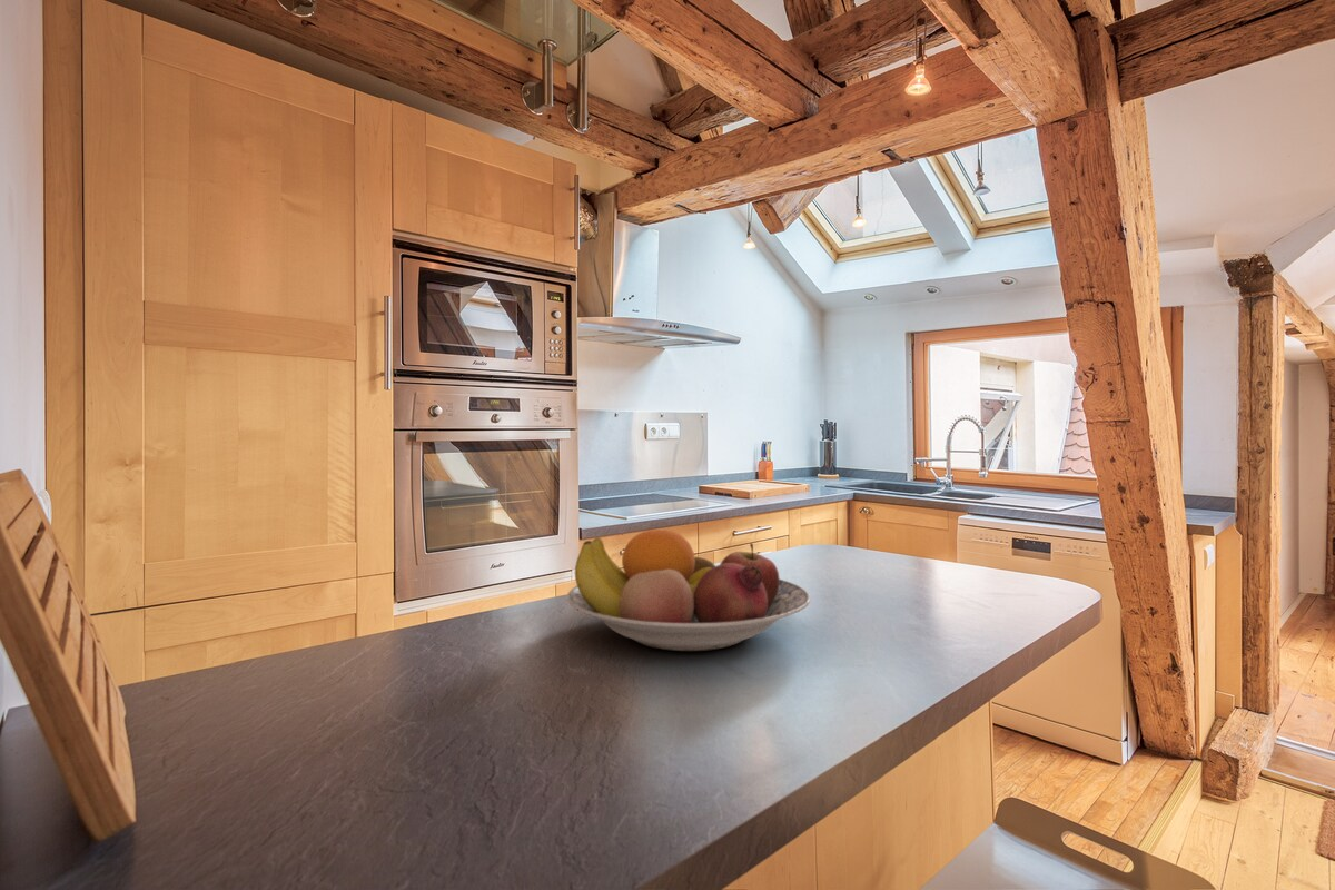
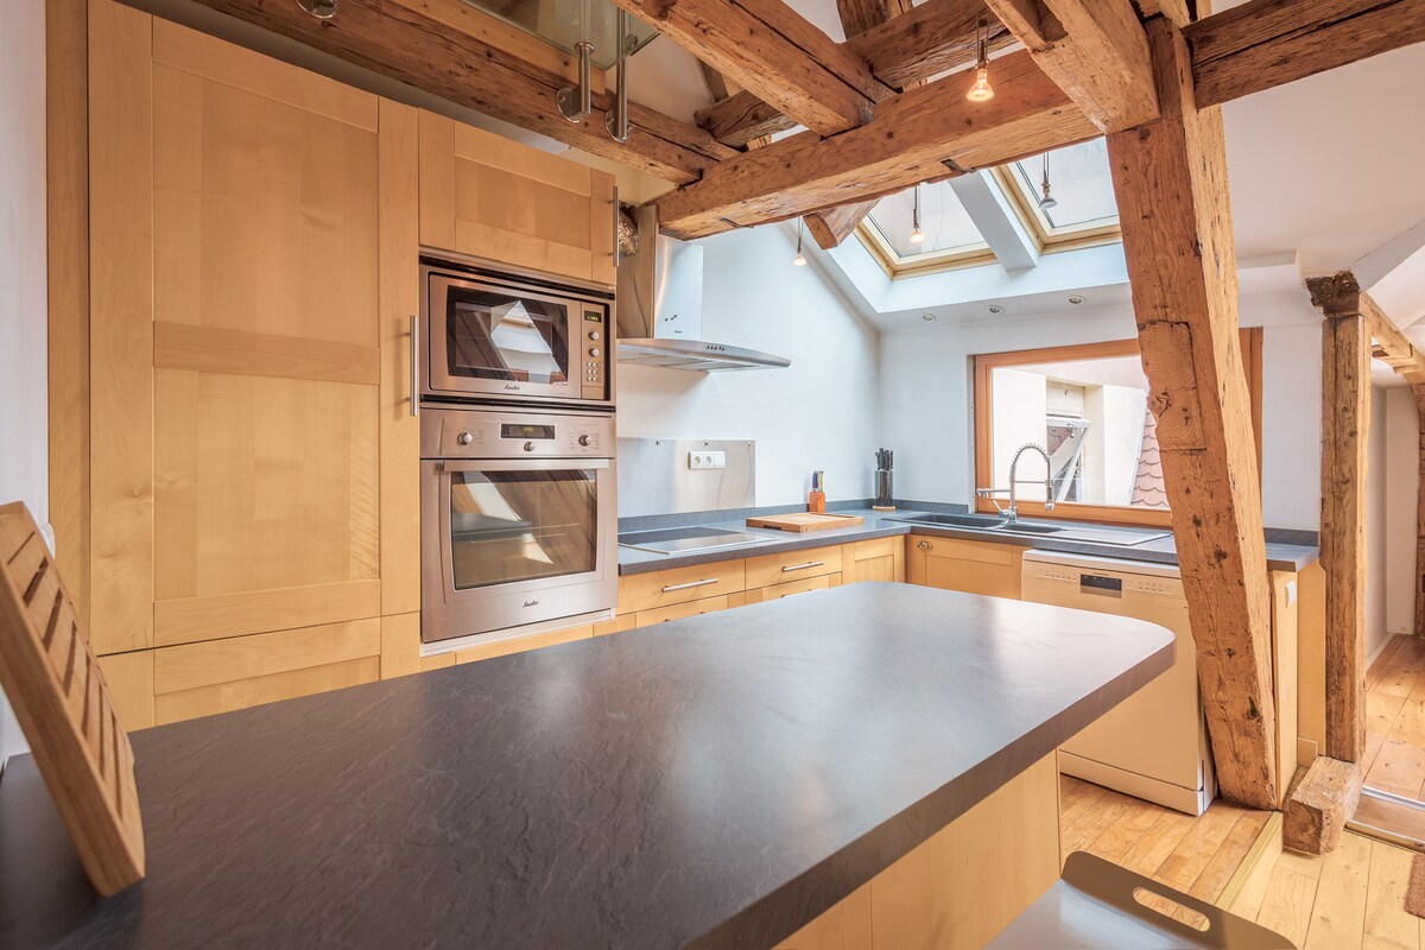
- fruit bowl (688, 582)
